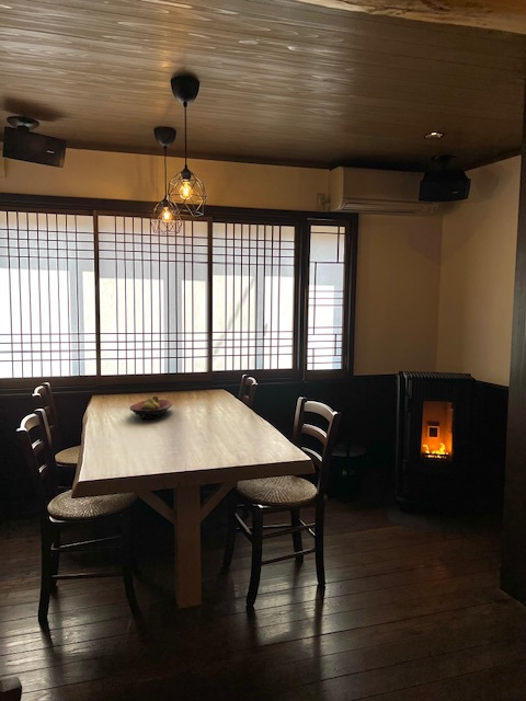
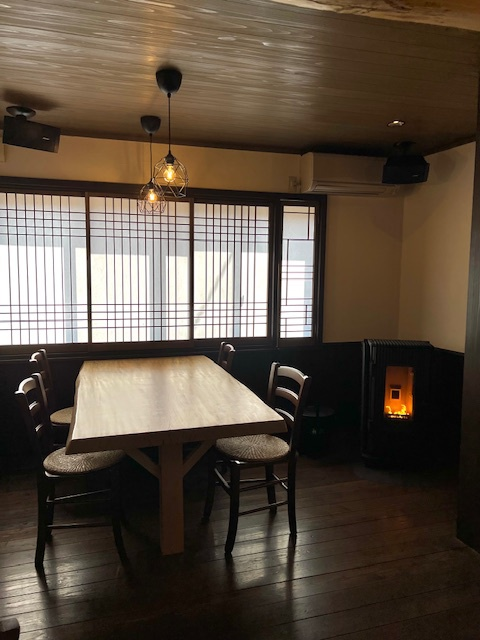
- fruit bowl (151, 405)
